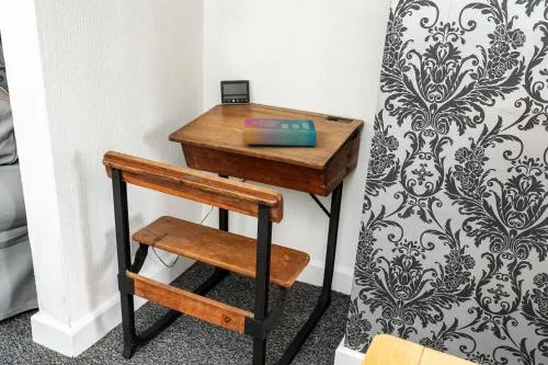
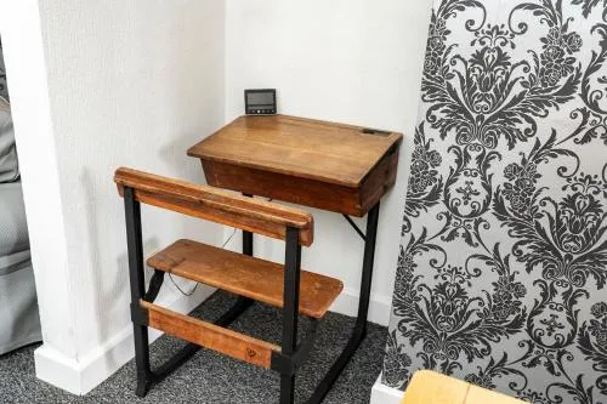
- book (278, 132)
